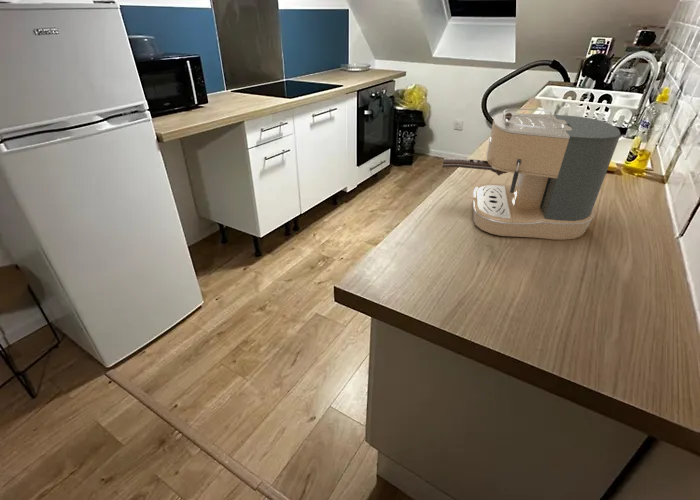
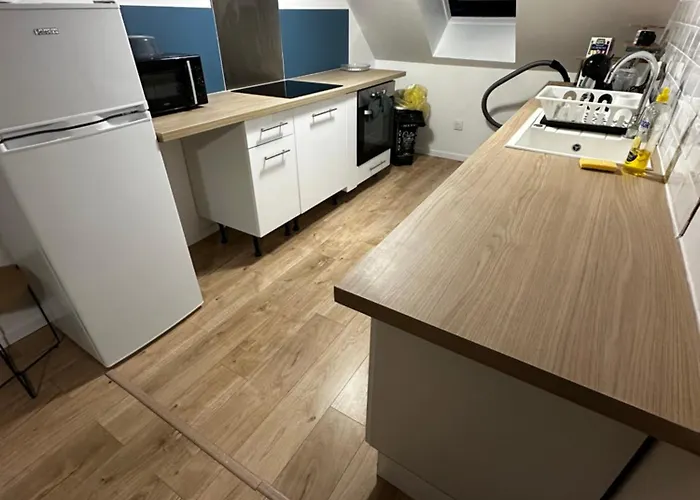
- coffee maker (520, 168)
